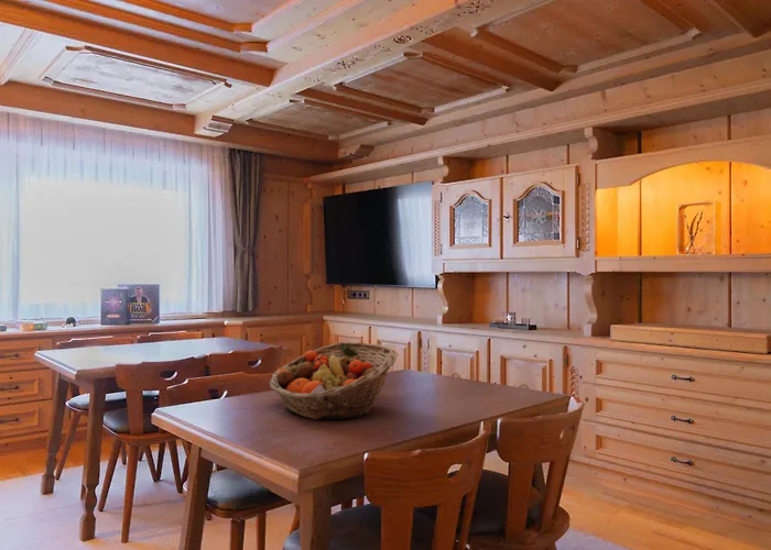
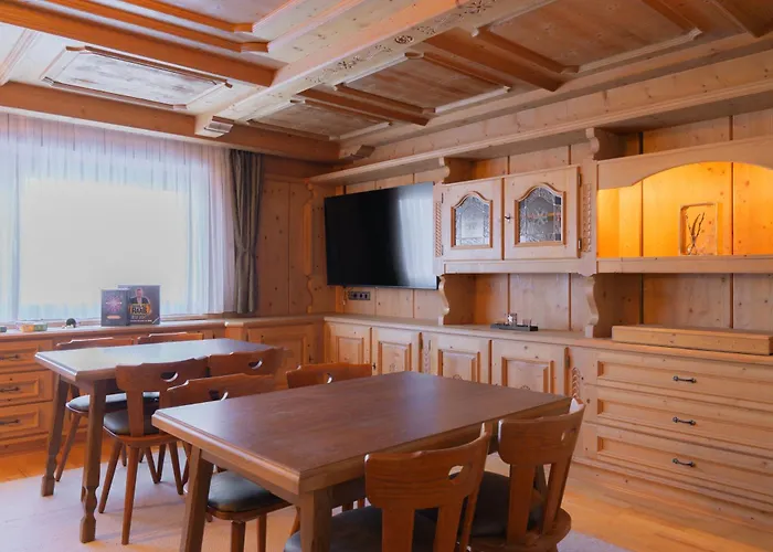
- fruit basket (333, 377)
